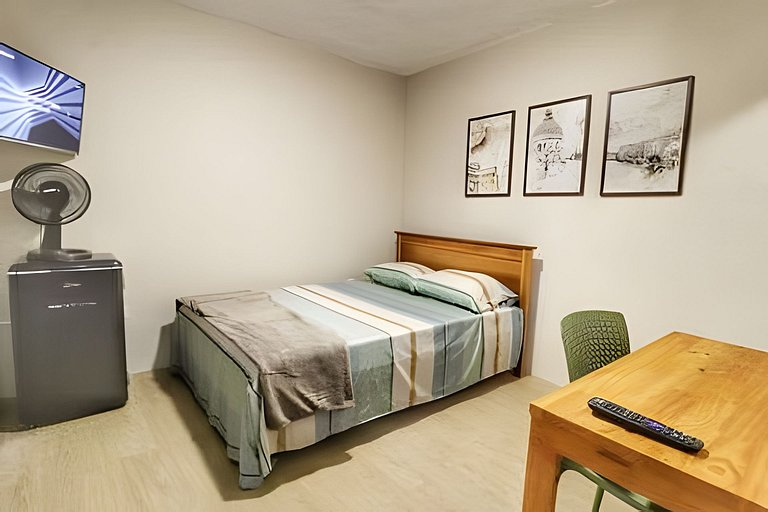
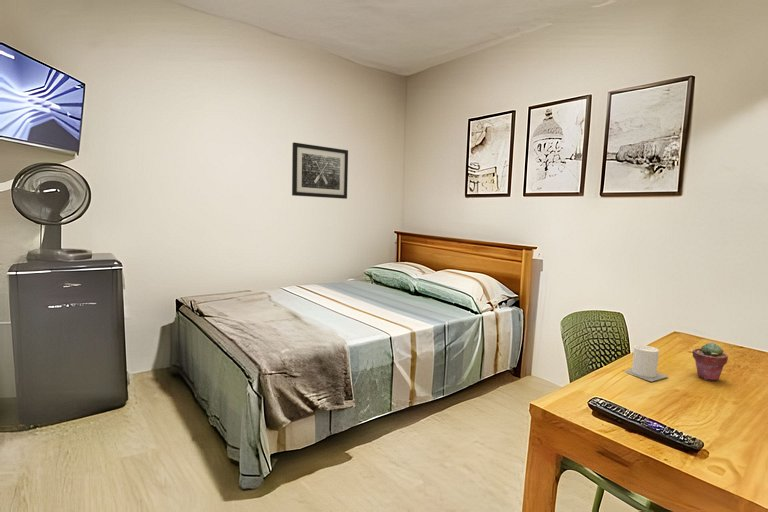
+ mug (646, 360)
+ wall art (321, 172)
+ potted succulent (709, 359)
